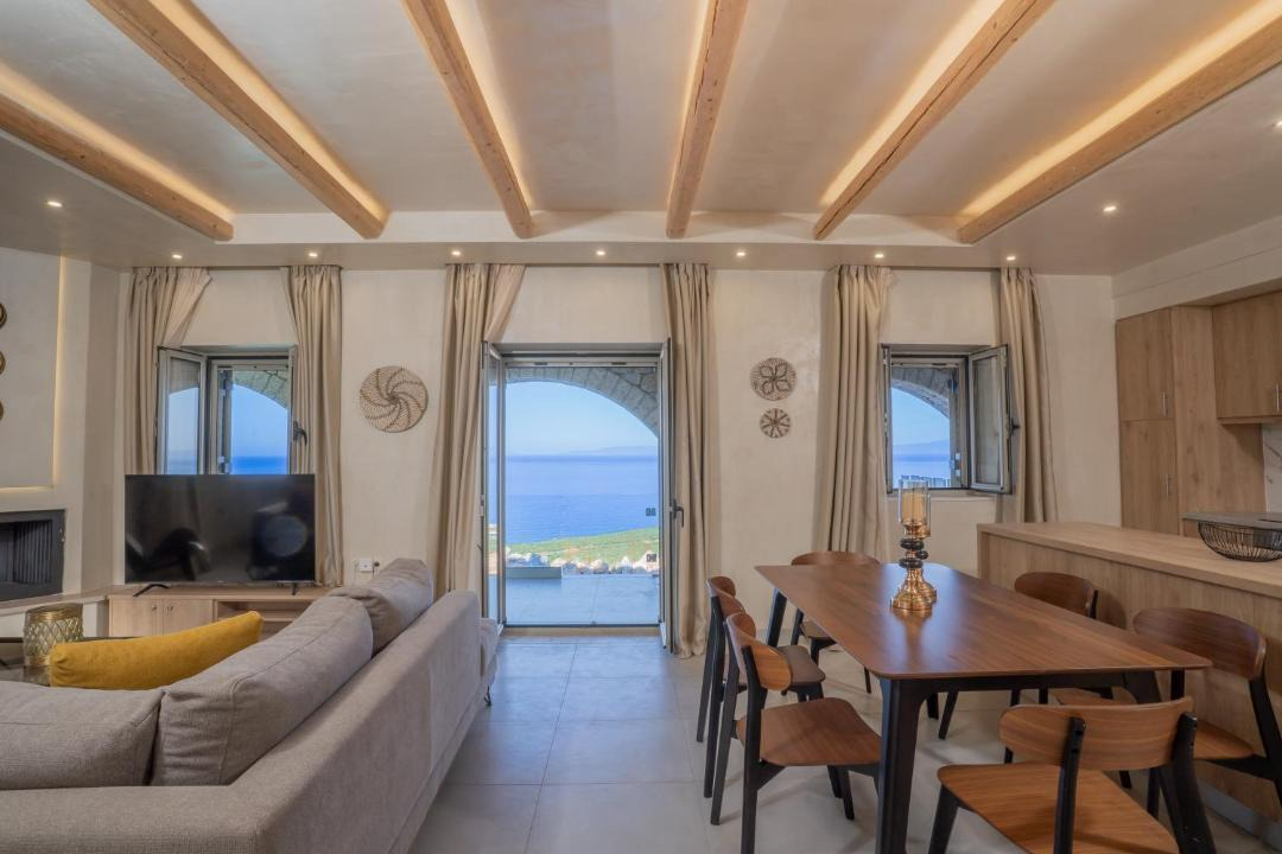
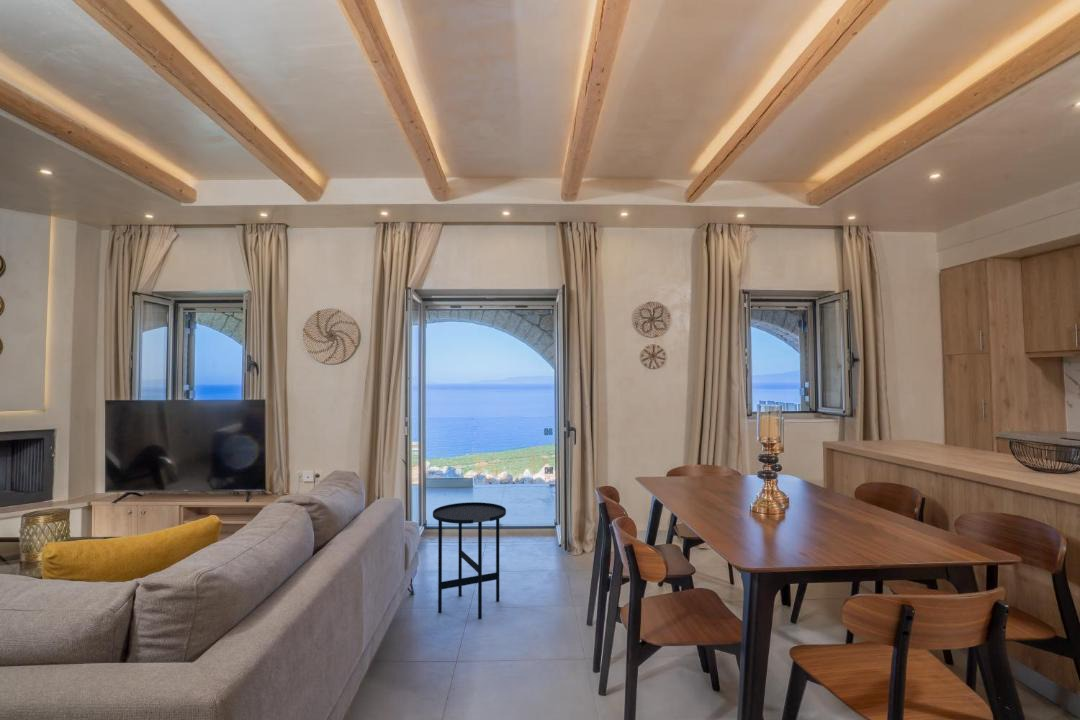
+ side table (469, 558)
